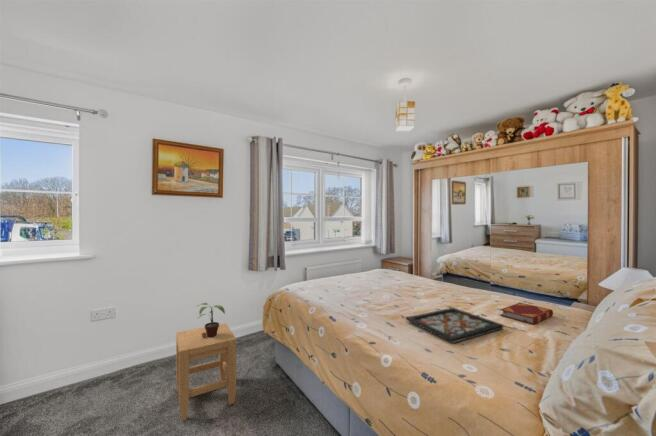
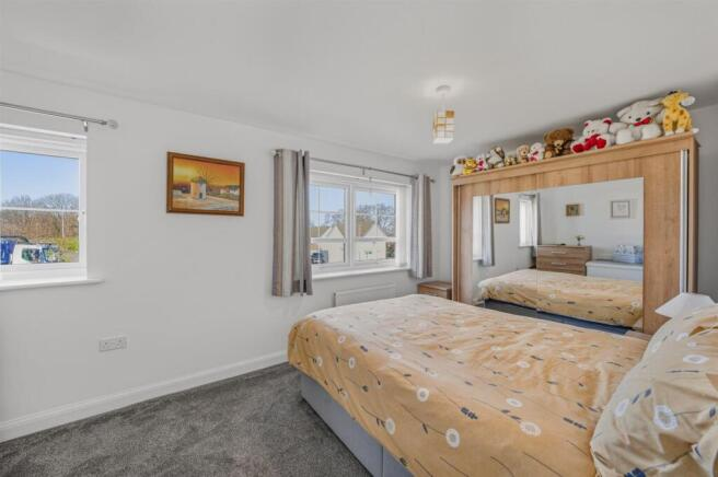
- hardback book (526, 312)
- stool (205, 366)
- potted plant (210, 319)
- decorative tray (452, 322)
